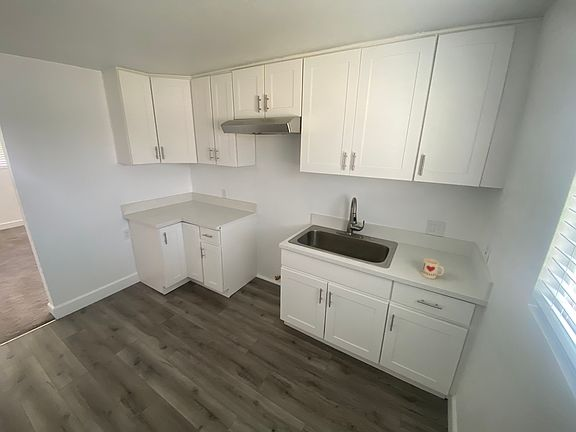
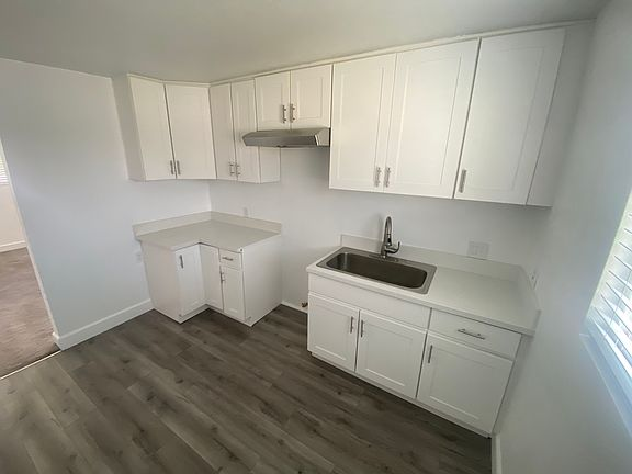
- mug (432, 269)
